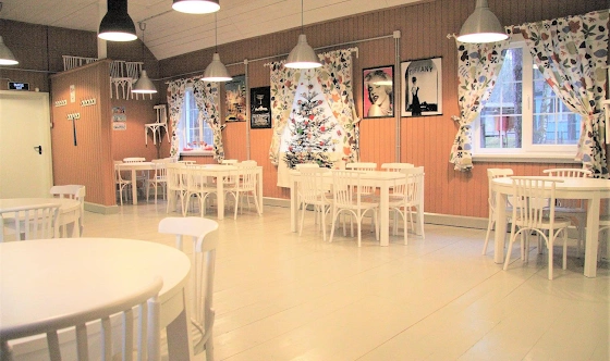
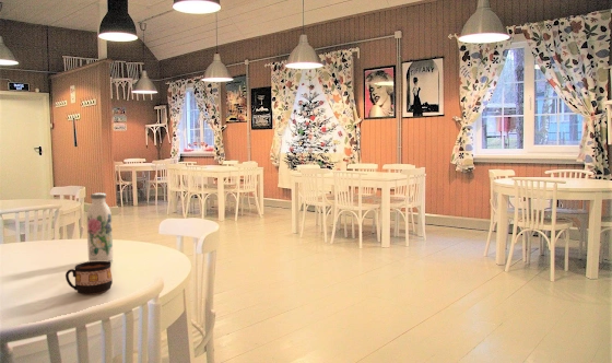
+ water bottle (99, 226)
+ cup (91, 278)
